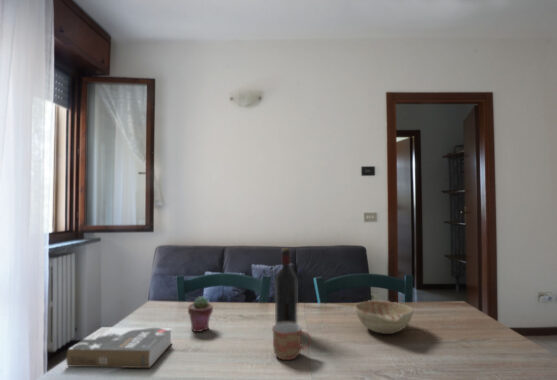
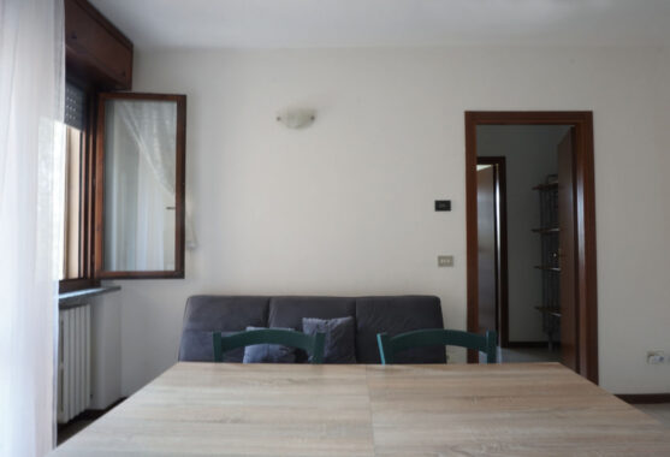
- decorative bowl (383, 317)
- book (123, 346)
- mug (291, 341)
- potted succulent (200, 312)
- wine bottle (286, 290)
